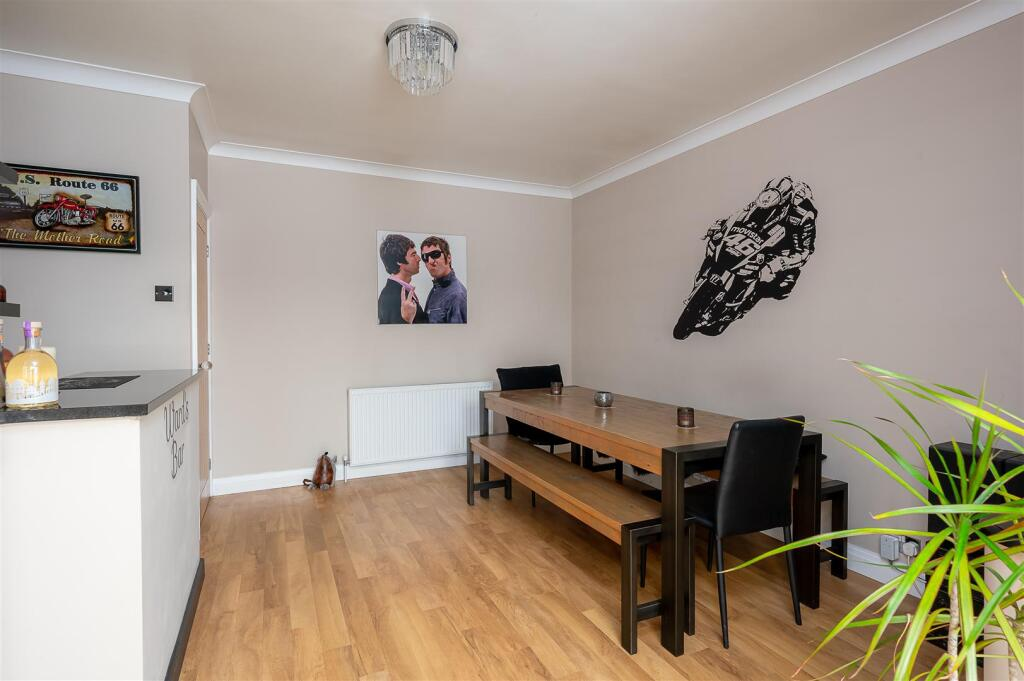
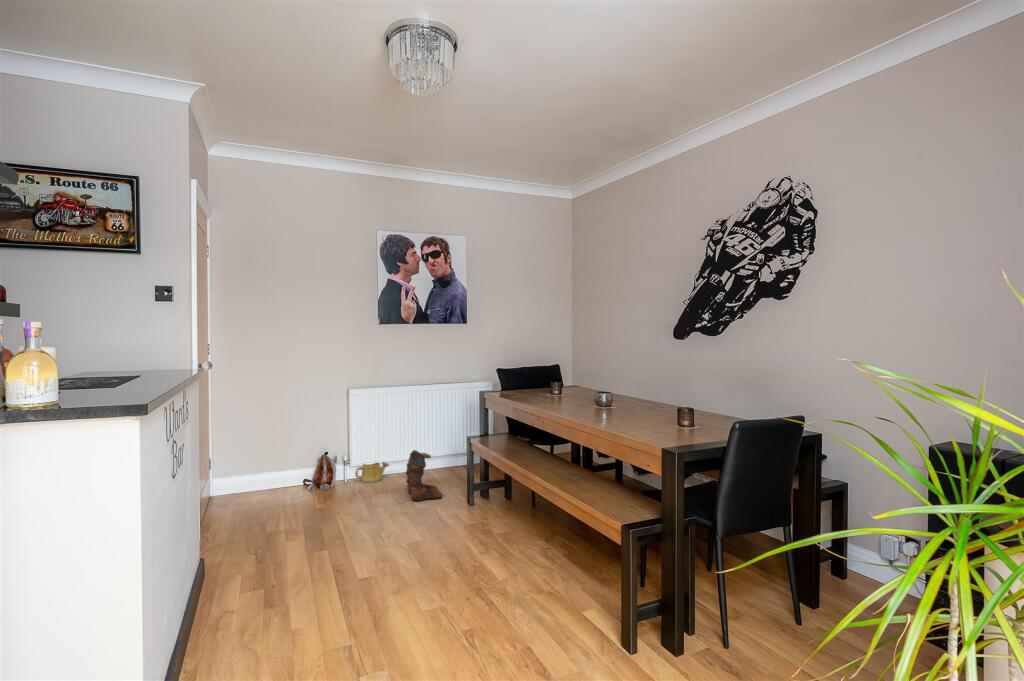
+ boots (422, 472)
+ watering can (372, 471)
